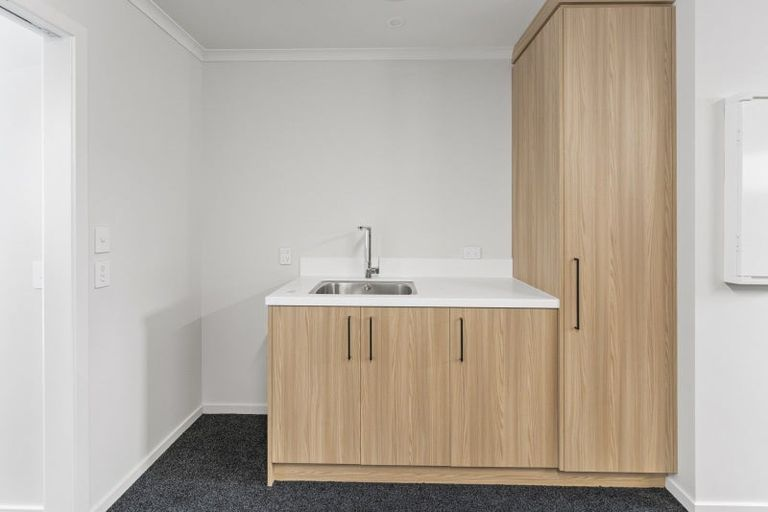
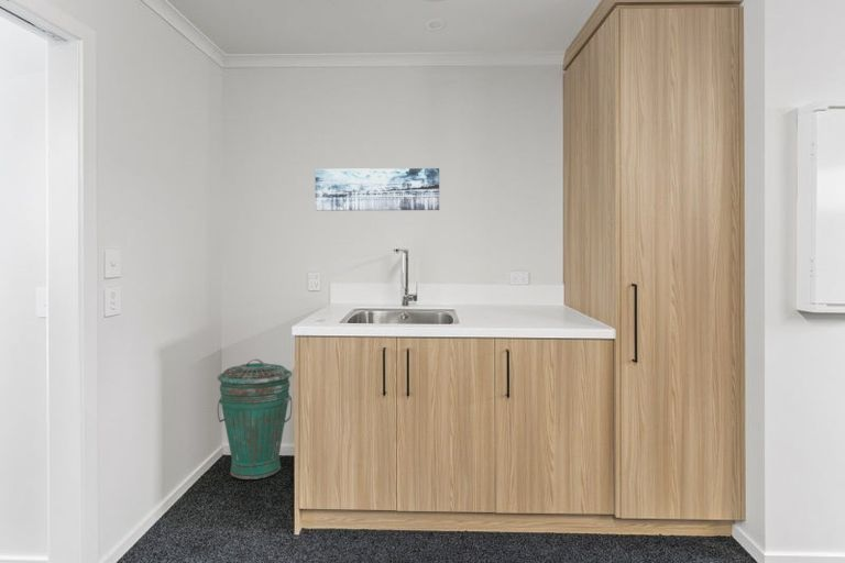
+ wall art (377, 189)
+ trash can (255, 415)
